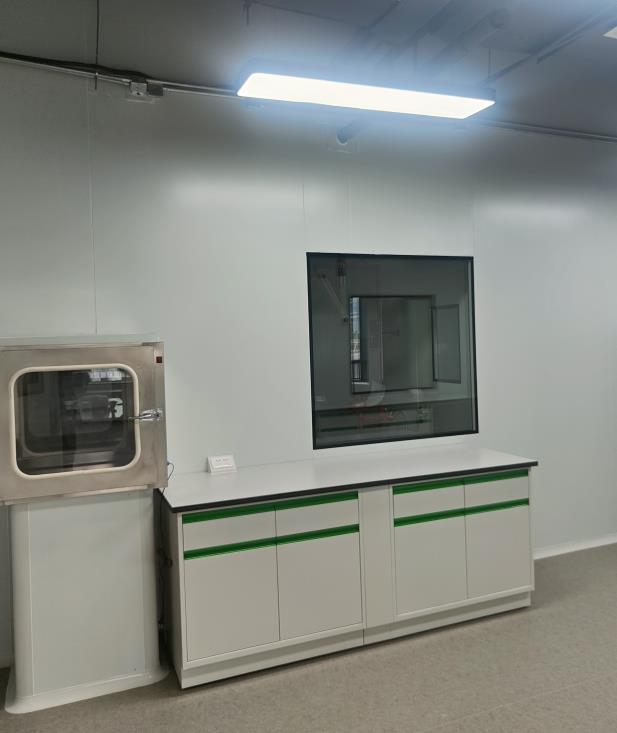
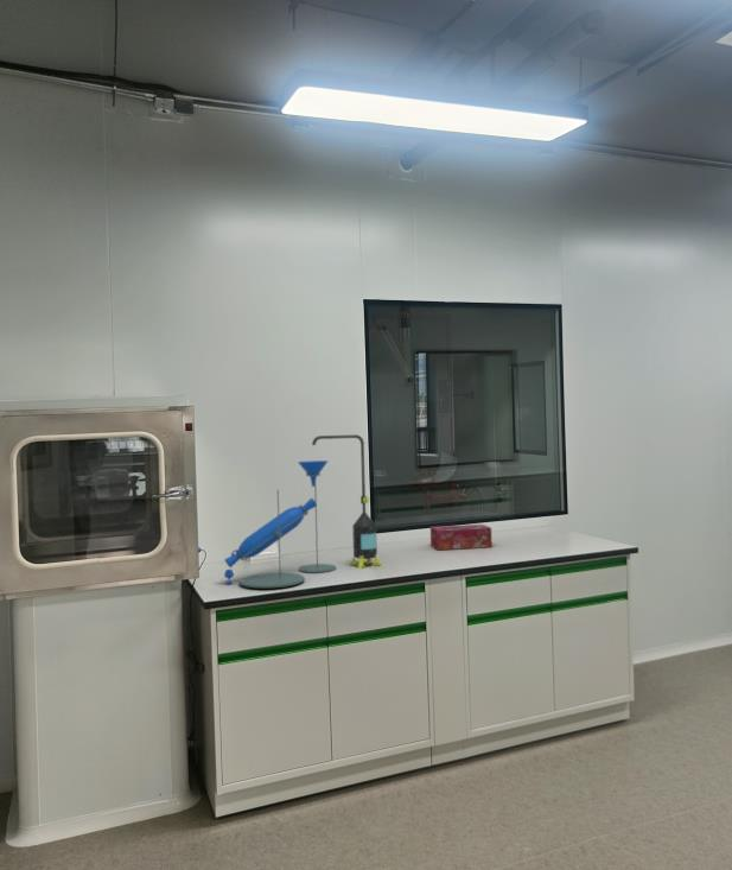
+ laboratory equipment (306, 504)
+ tissue box (460, 536)
